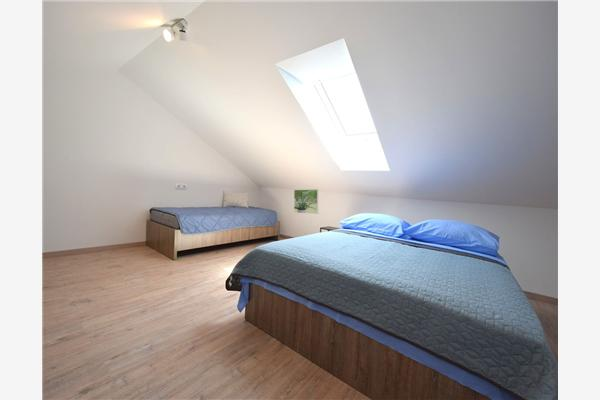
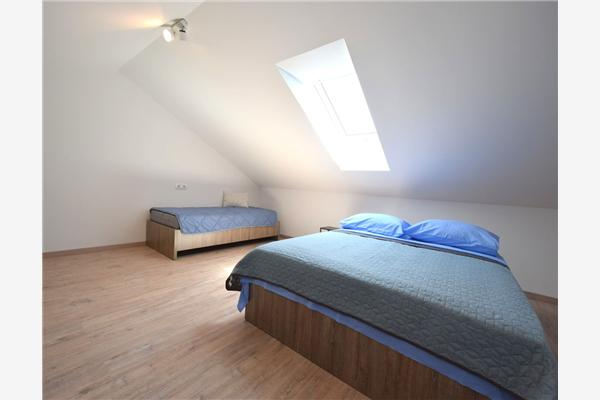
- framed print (305, 201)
